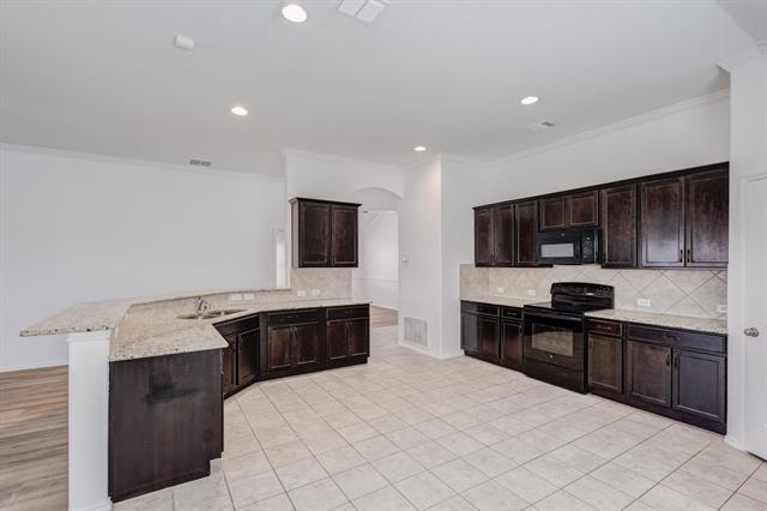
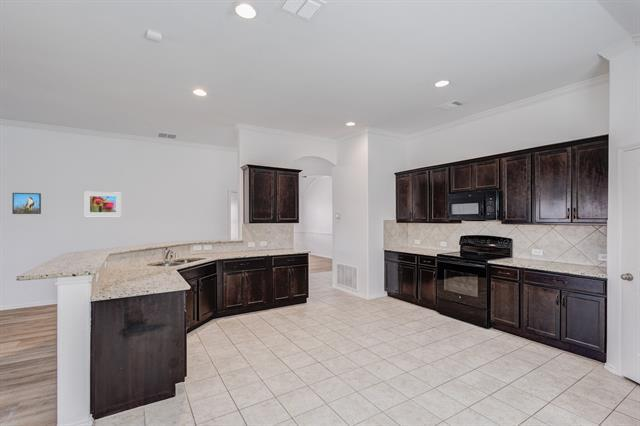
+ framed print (103, 204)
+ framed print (26, 203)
